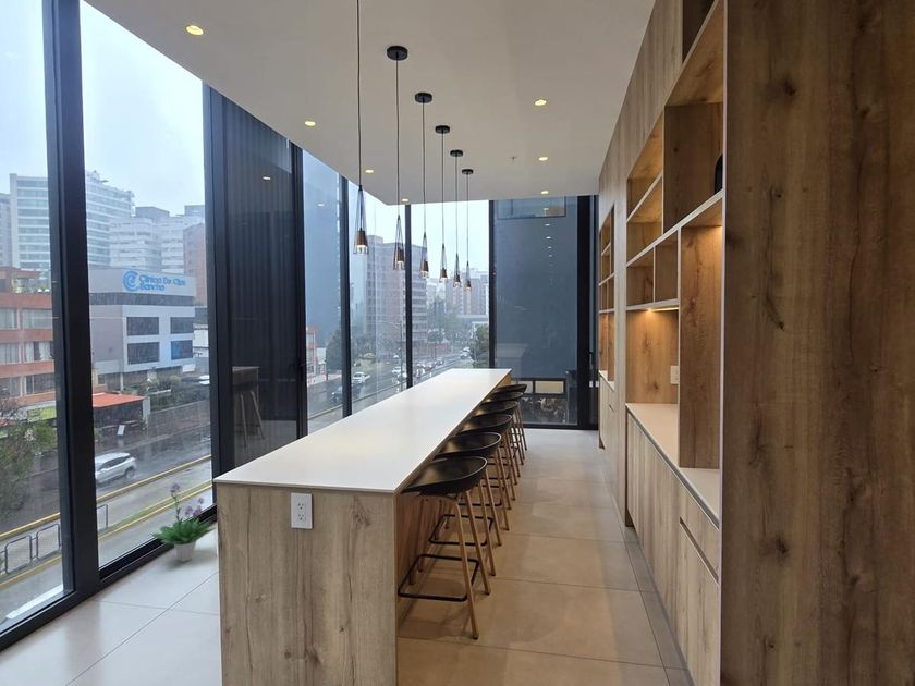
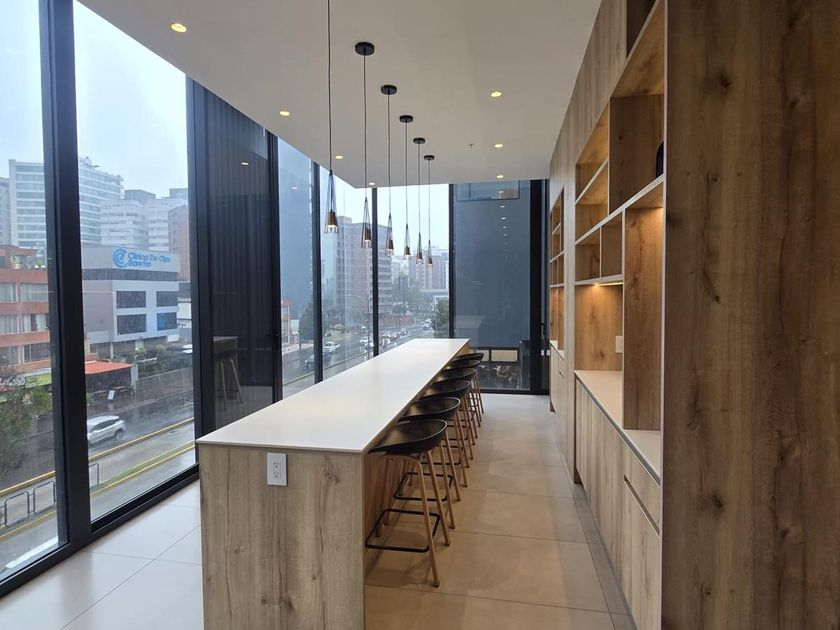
- potted plant (185, 522)
